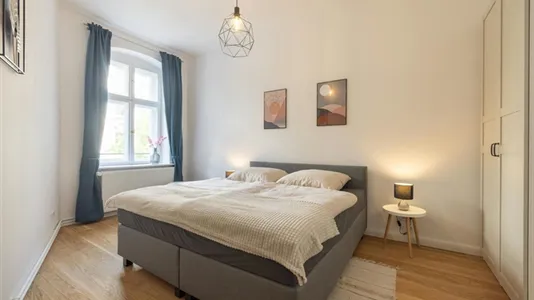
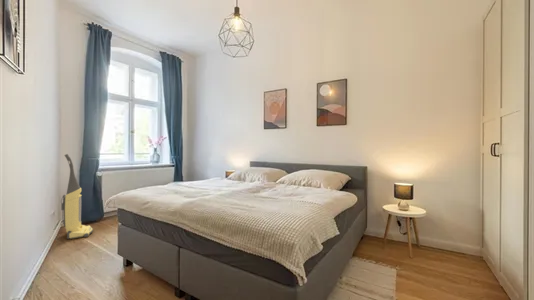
+ vacuum cleaner (77, 194)
